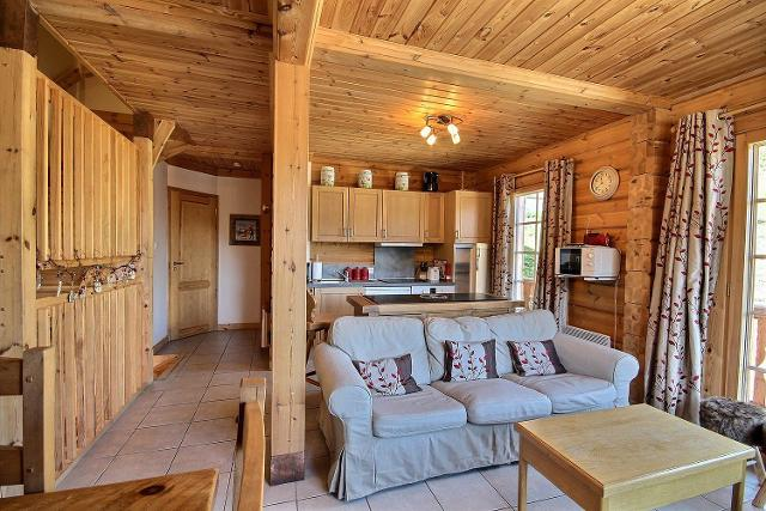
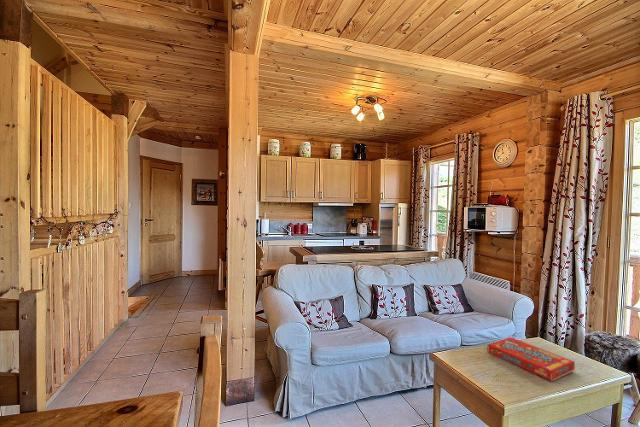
+ snack box (528, 356)
